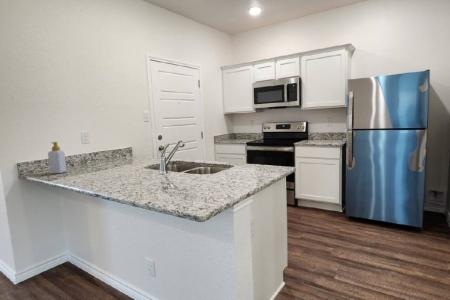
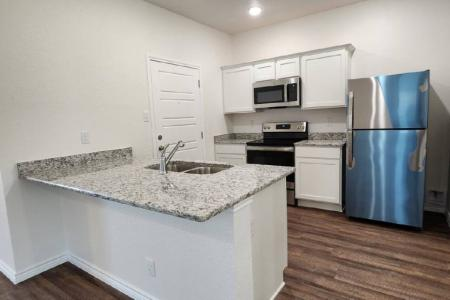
- soap bottle (56, 157)
